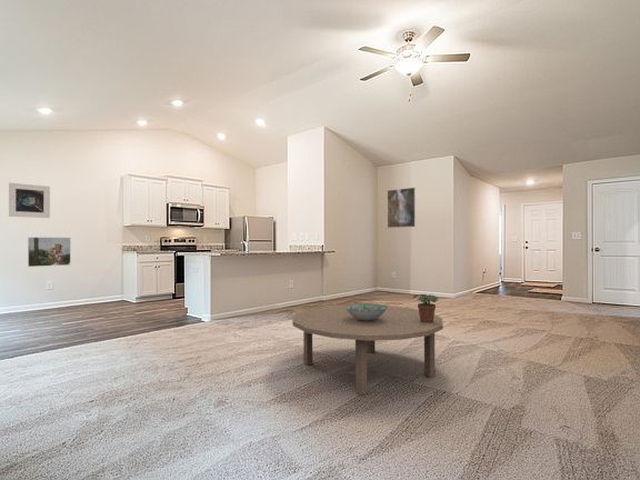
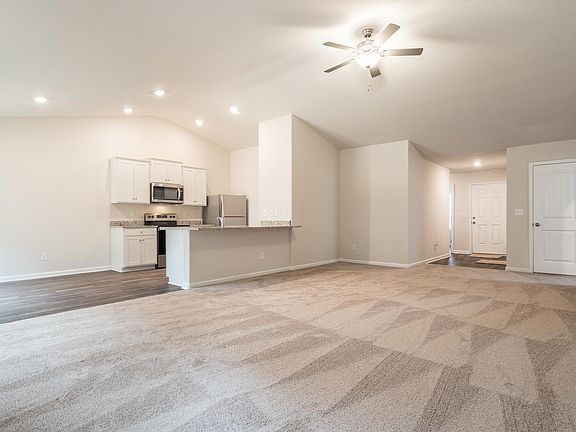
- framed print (29, 200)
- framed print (400, 208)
- coffee table (366, 342)
- potted plant (424, 307)
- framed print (49, 251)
- decorative bowl (366, 312)
